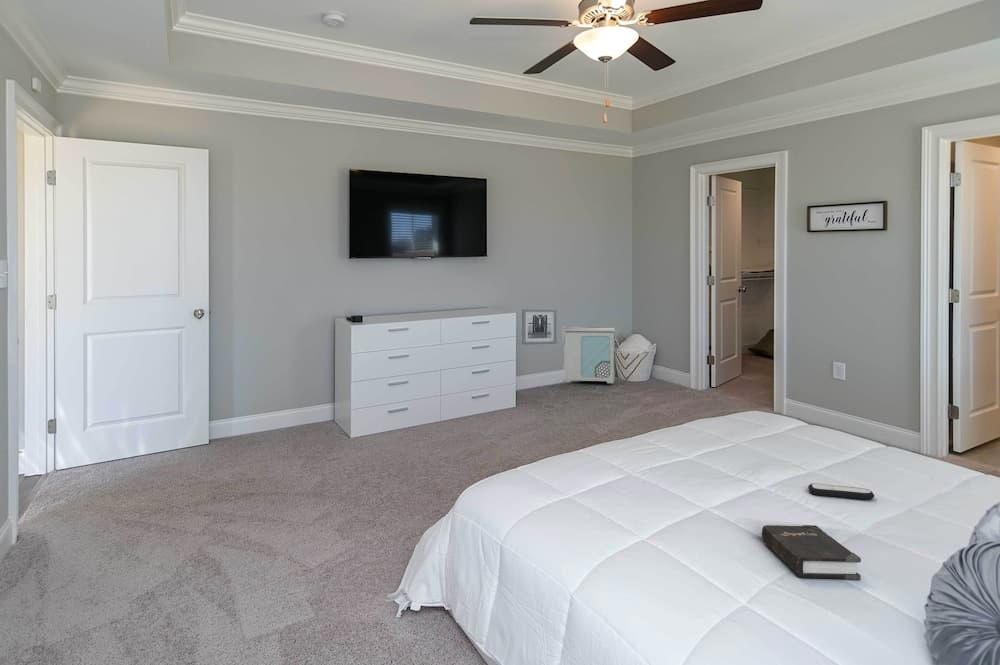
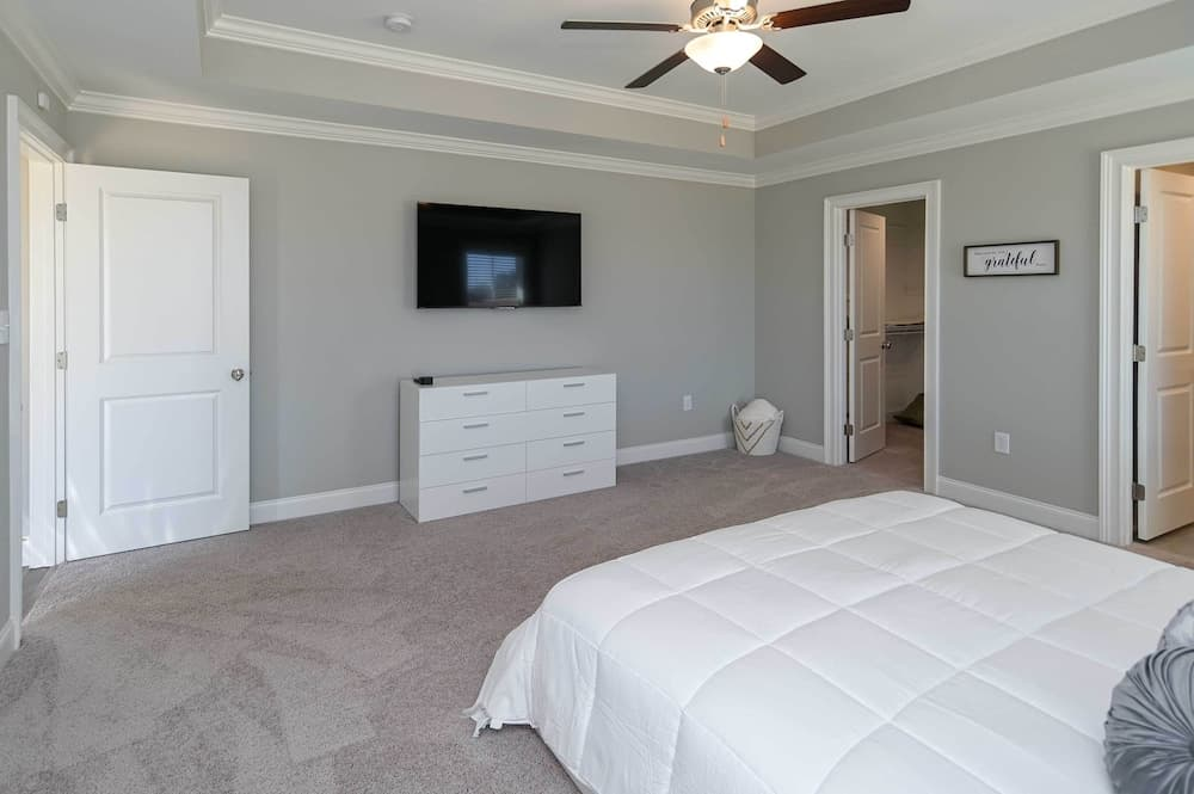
- air purifier (589, 354)
- hardback book (807, 550)
- wall art (539, 326)
- remote control (840, 491)
